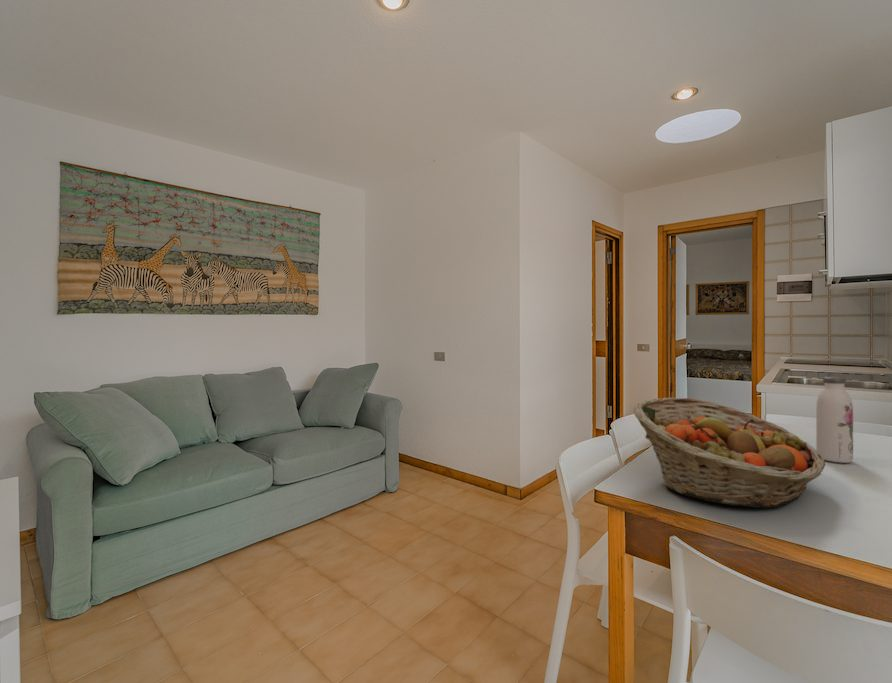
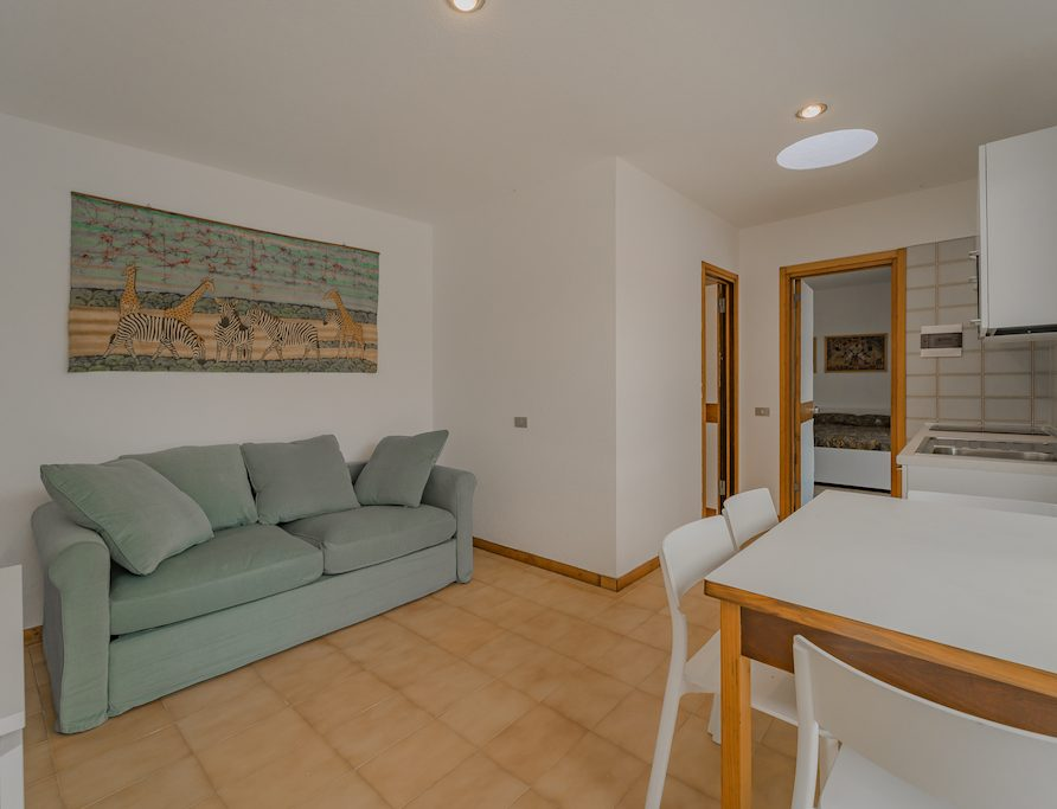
- fruit basket (722, 445)
- water bottle (834, 418)
